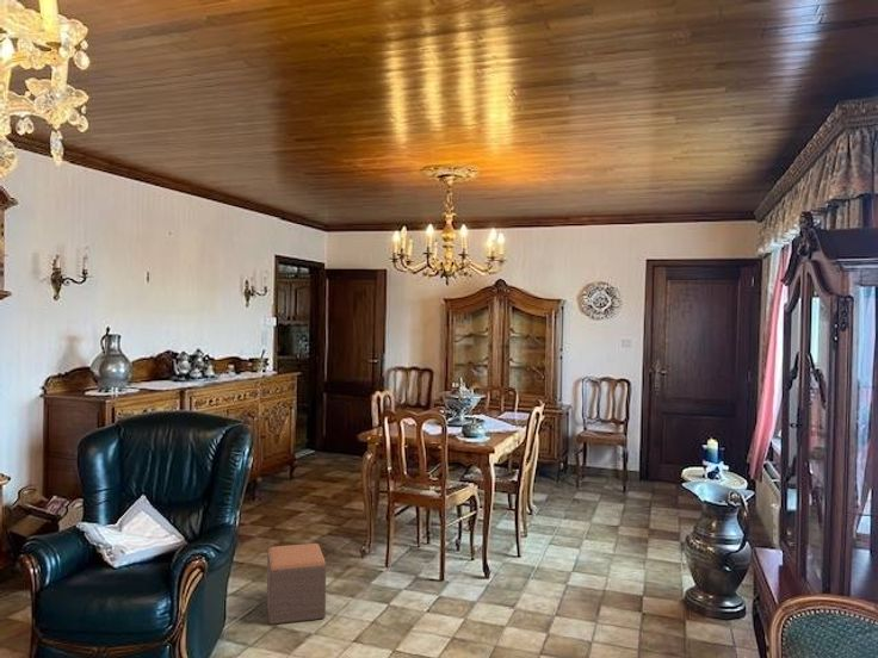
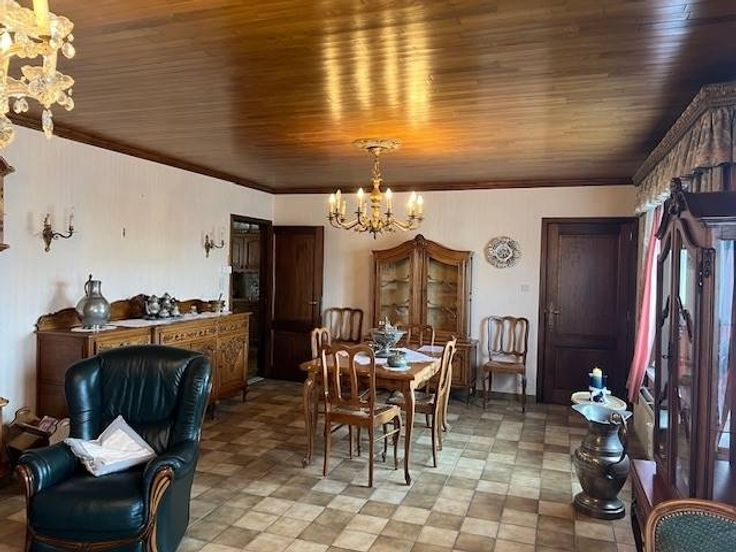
- footstool (295, 581)
